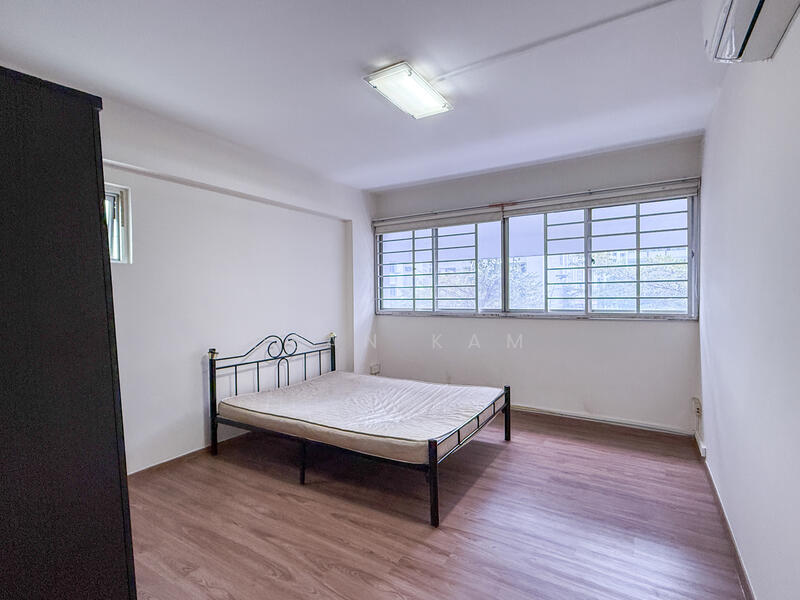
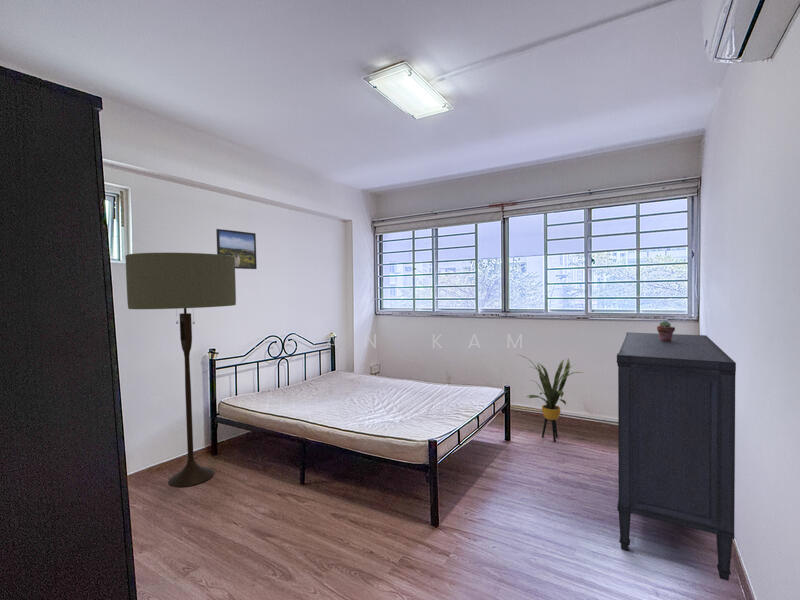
+ house plant (548, 396)
+ potted succulent (665, 330)
+ floor lamp (187, 367)
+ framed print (237, 249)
+ dresser (666, 428)
